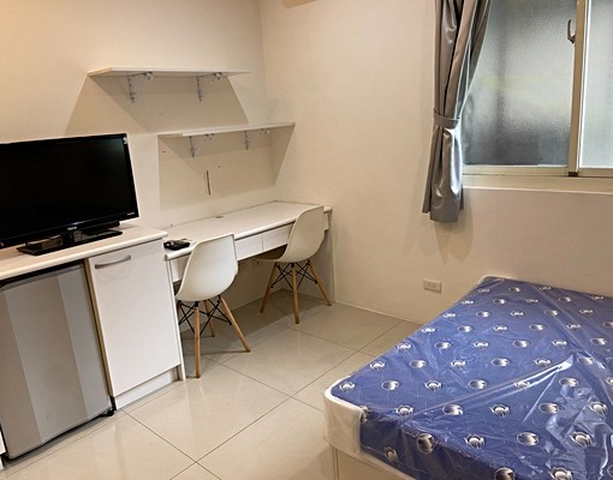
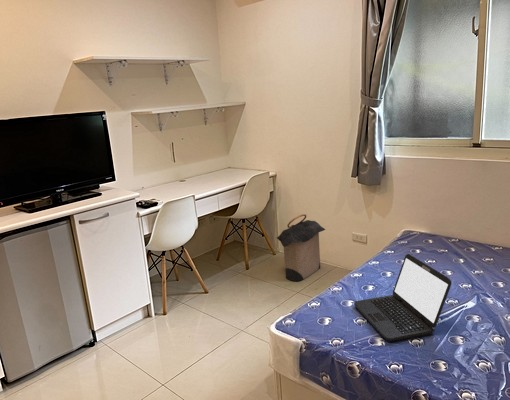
+ laptop (398, 294)
+ laundry hamper (301, 242)
